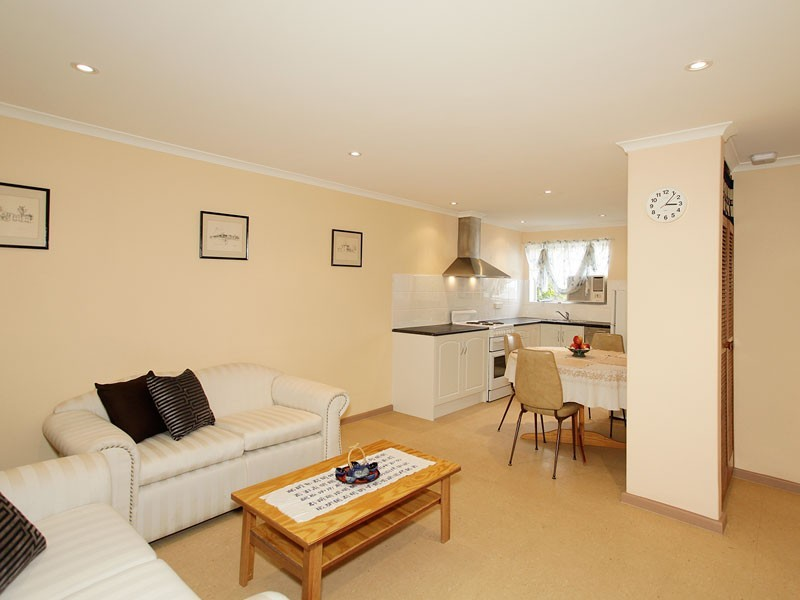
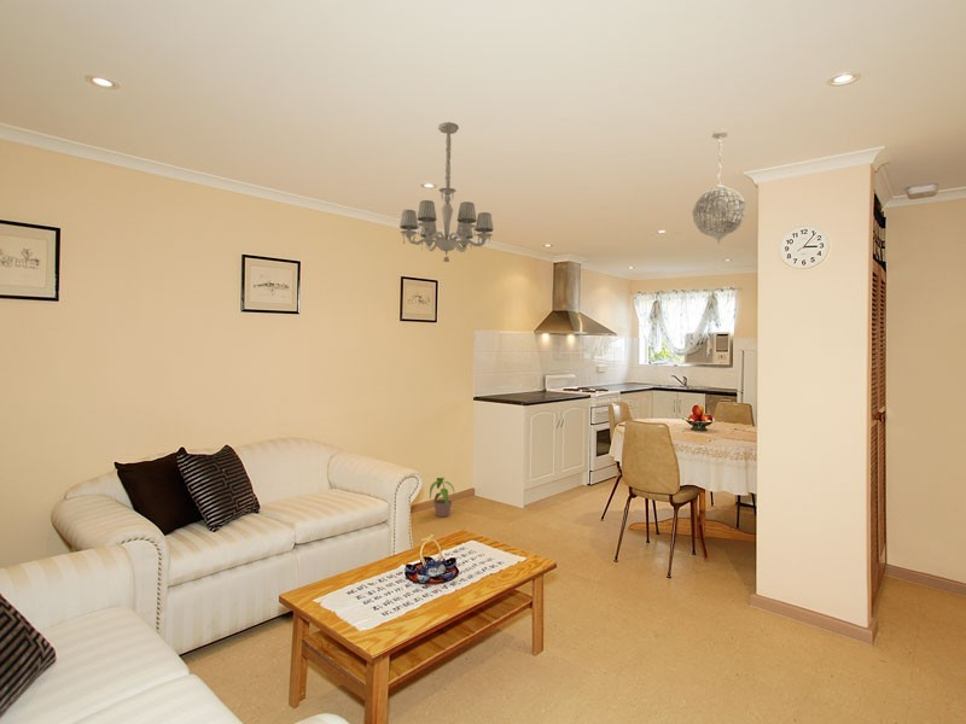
+ chandelier (447, 193)
+ potted plant (443, 496)
+ pendant light (718, 187)
